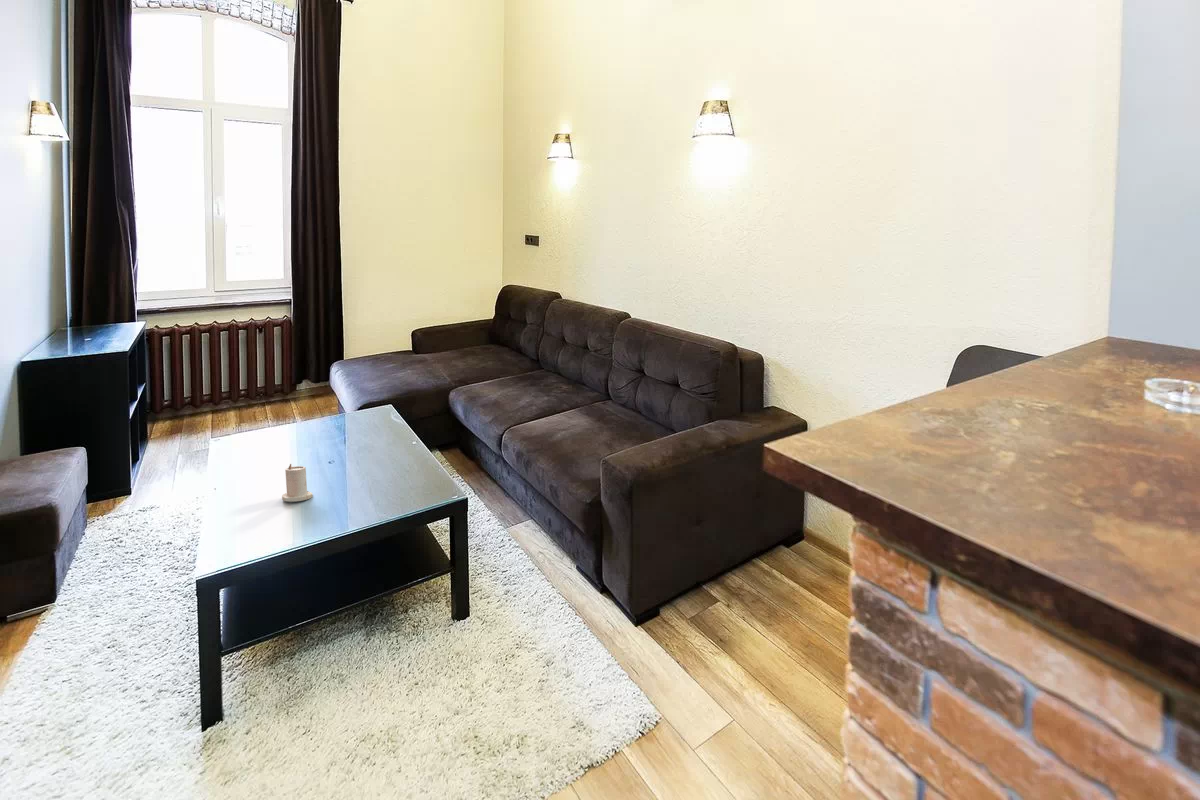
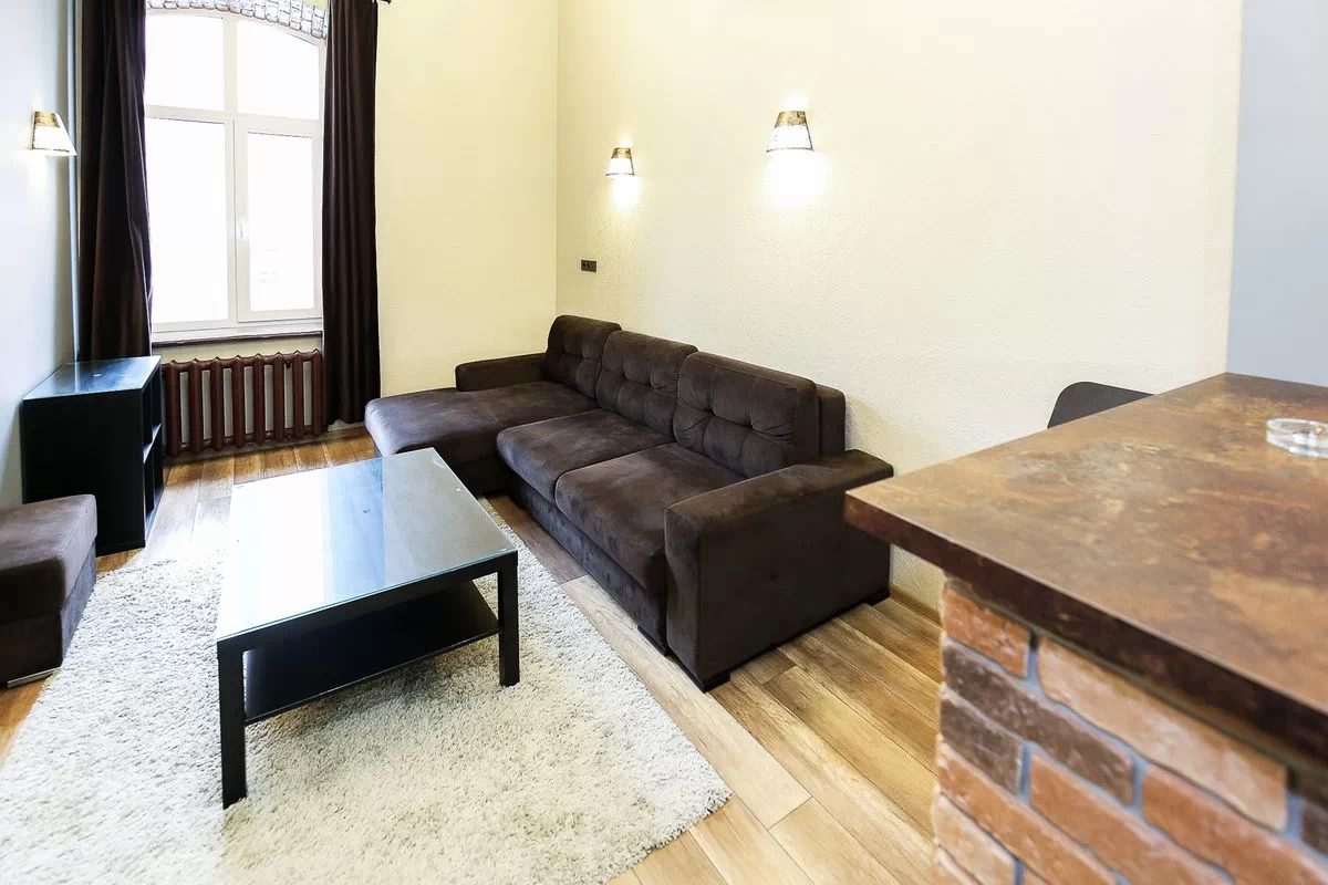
- candle (296, 480)
